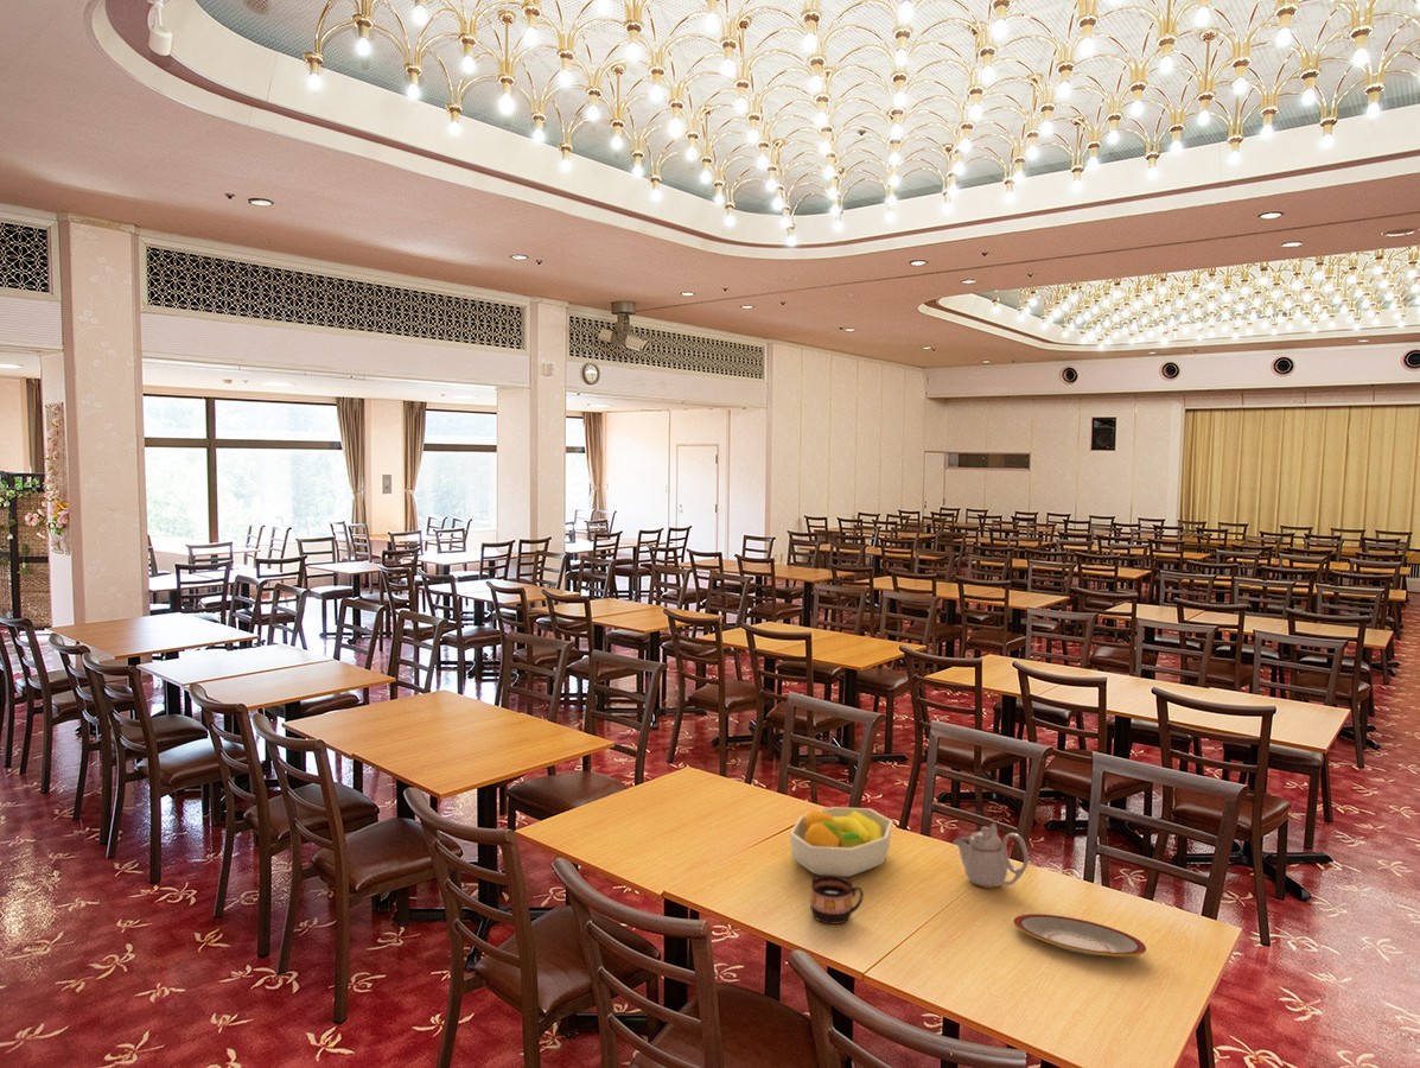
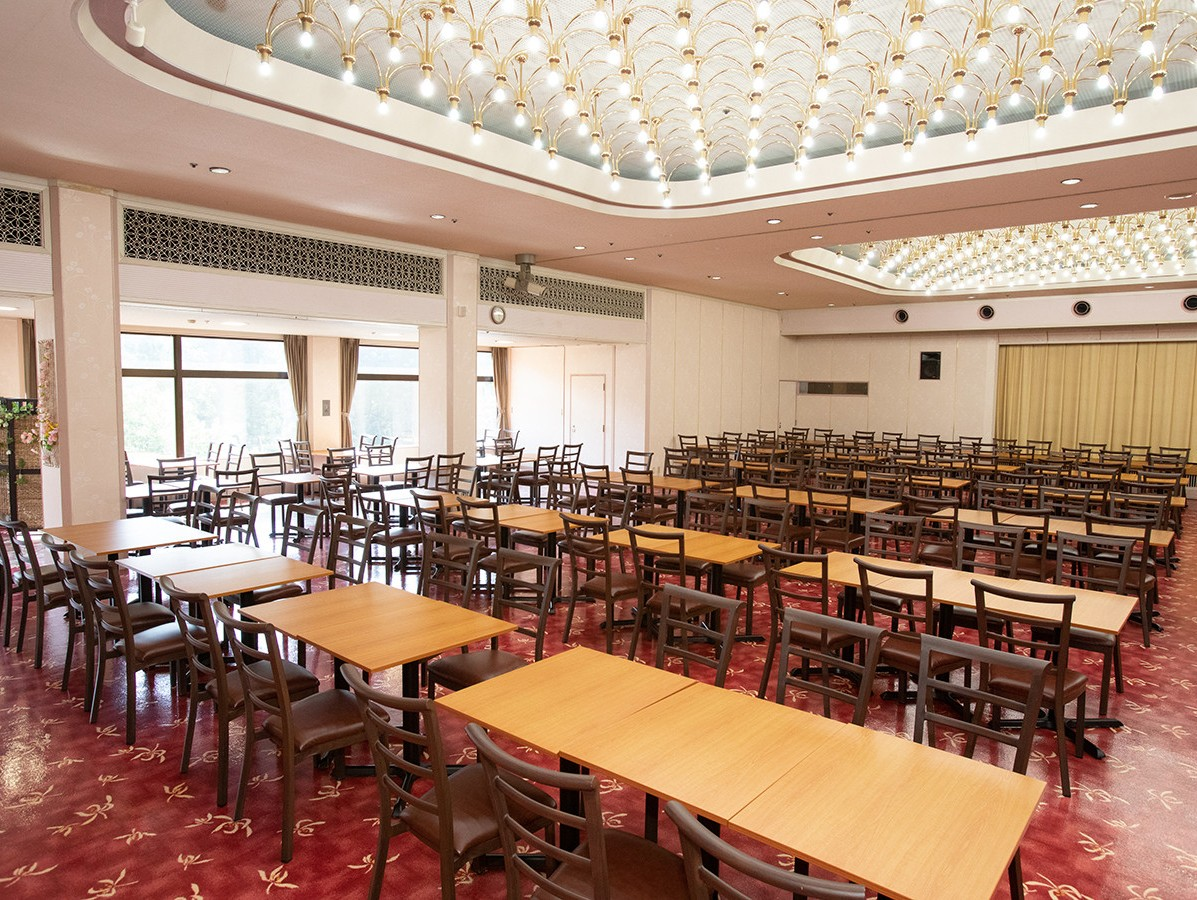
- cup (833, 901)
- fruit bowl (841, 835)
- teapot (989, 854)
- plate (1077, 939)
